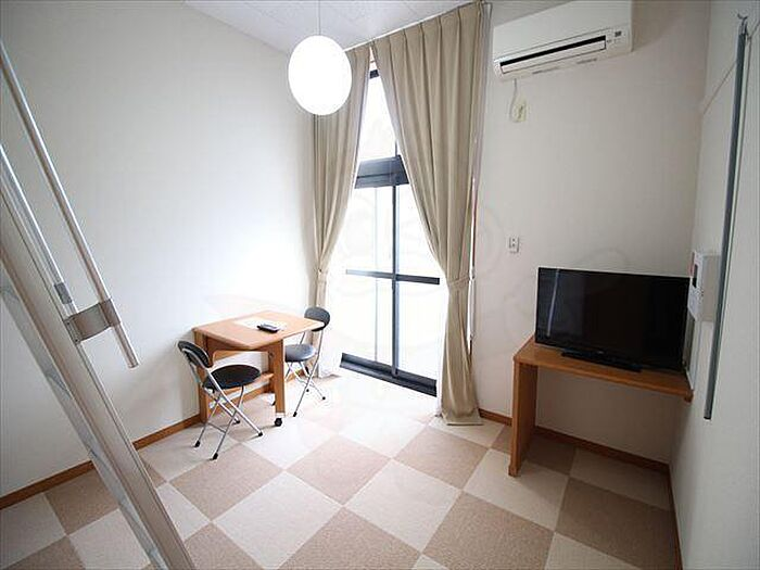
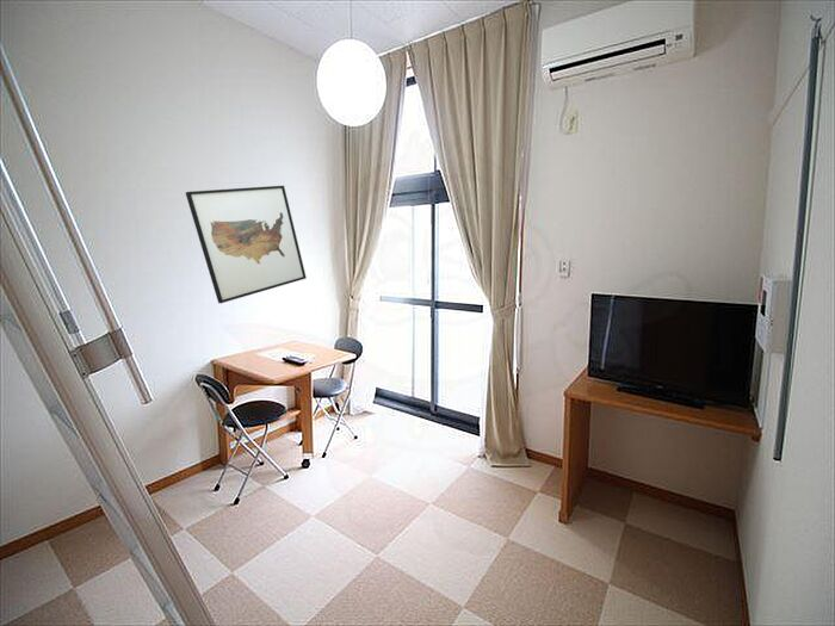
+ wall art (253, 240)
